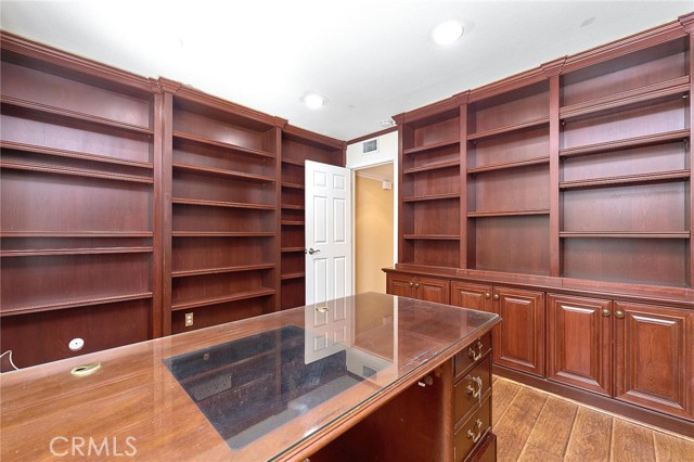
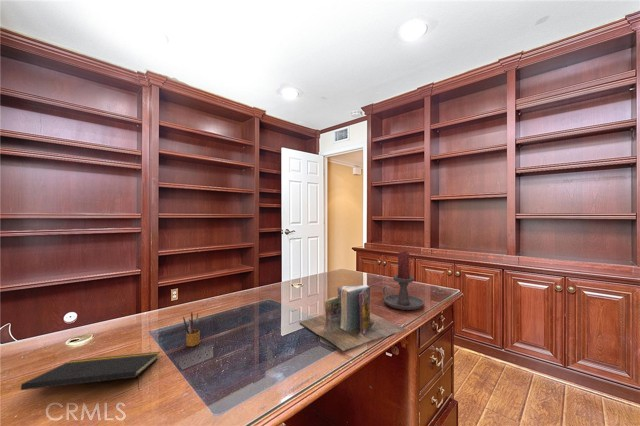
+ pencil box (192, 328)
+ notepad (100, 368)
+ candle holder (399, 276)
+ books (350, 305)
